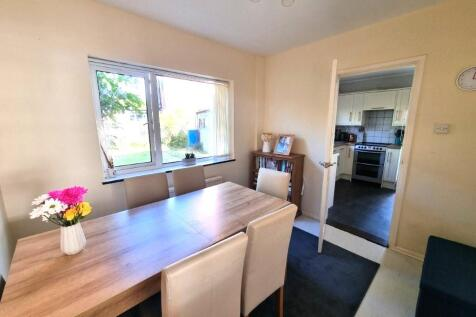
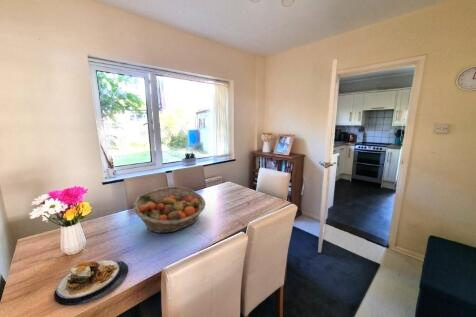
+ plate (93, 271)
+ fruit basket (171, 207)
